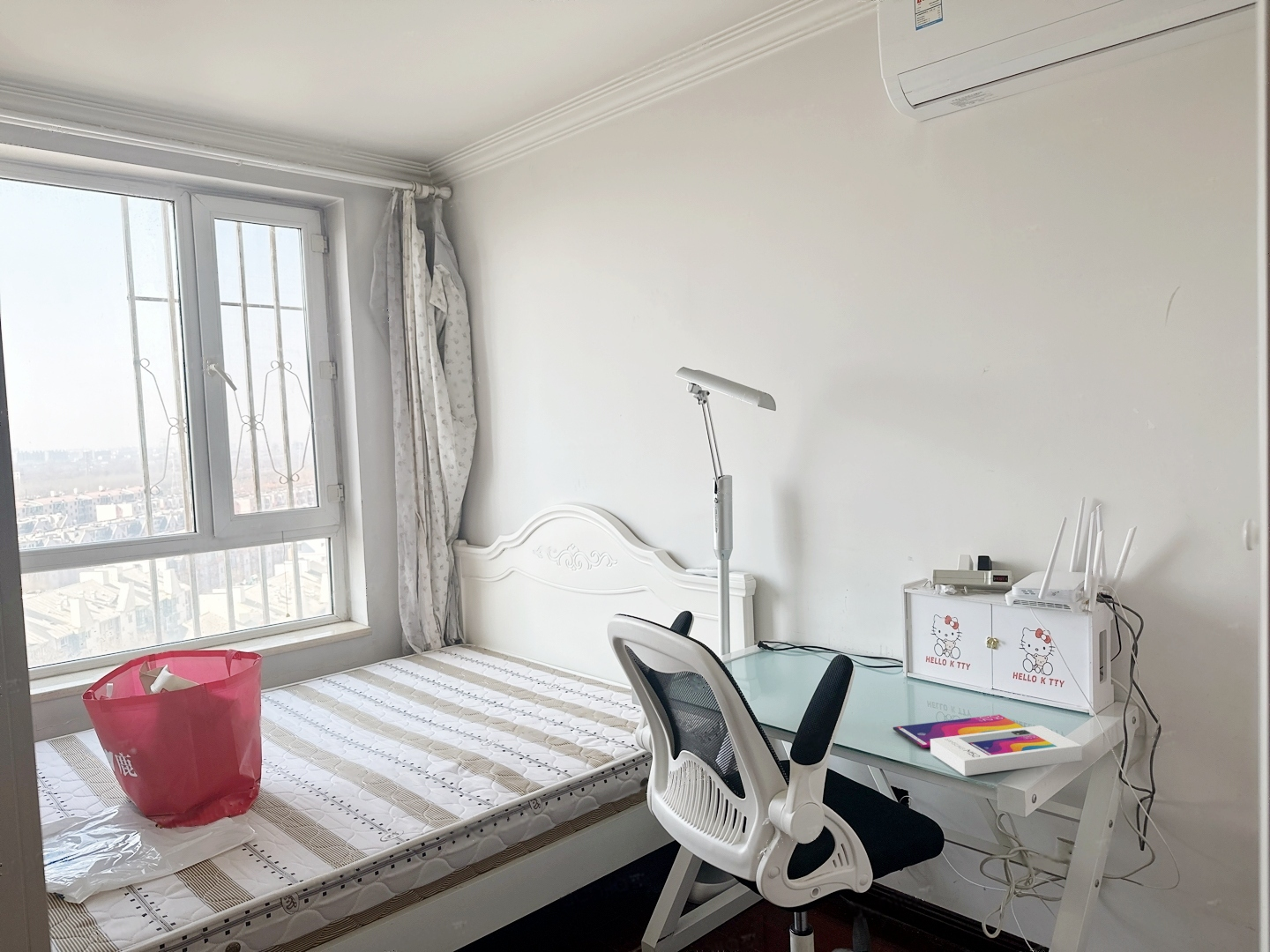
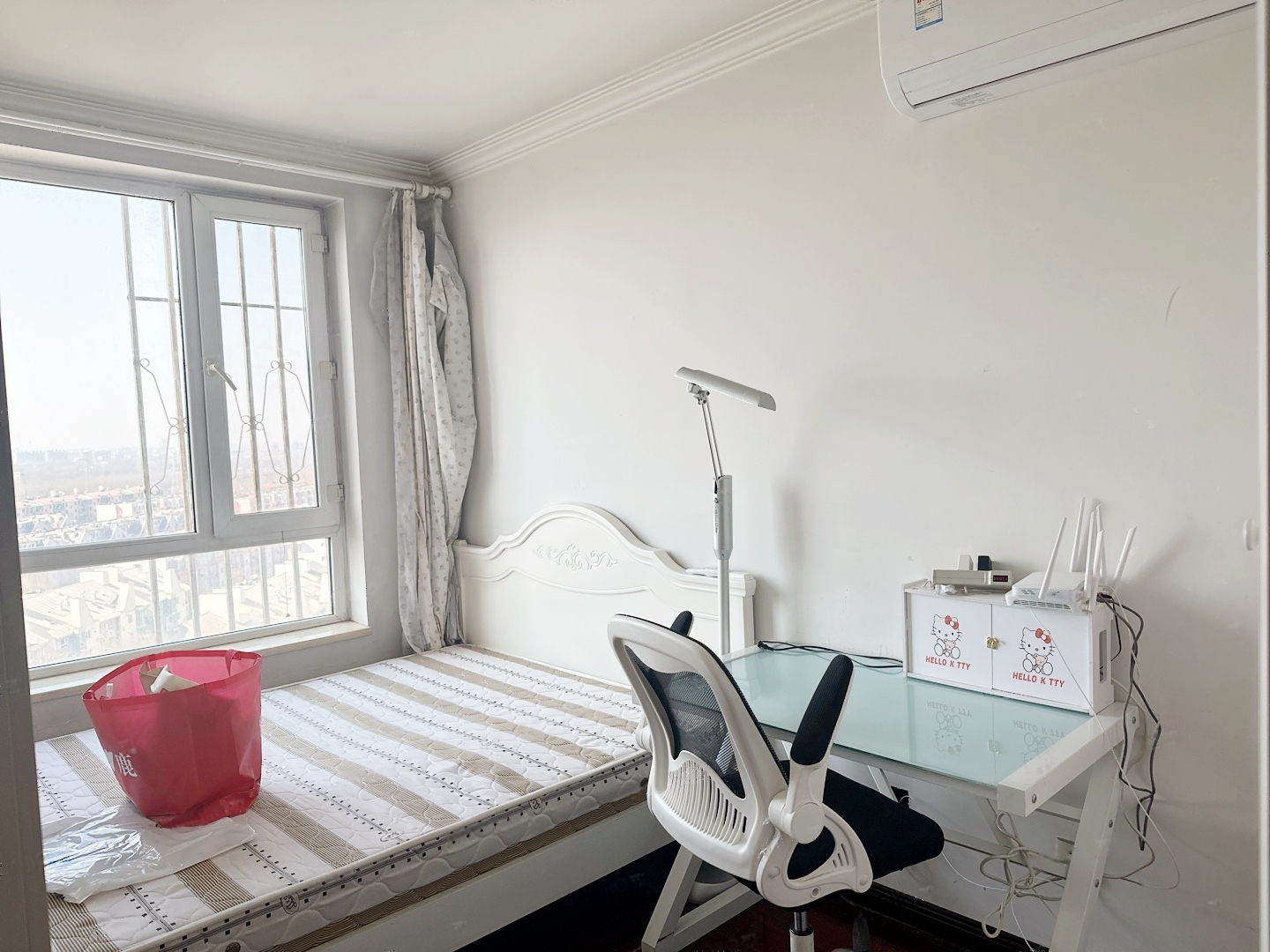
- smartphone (982, 737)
